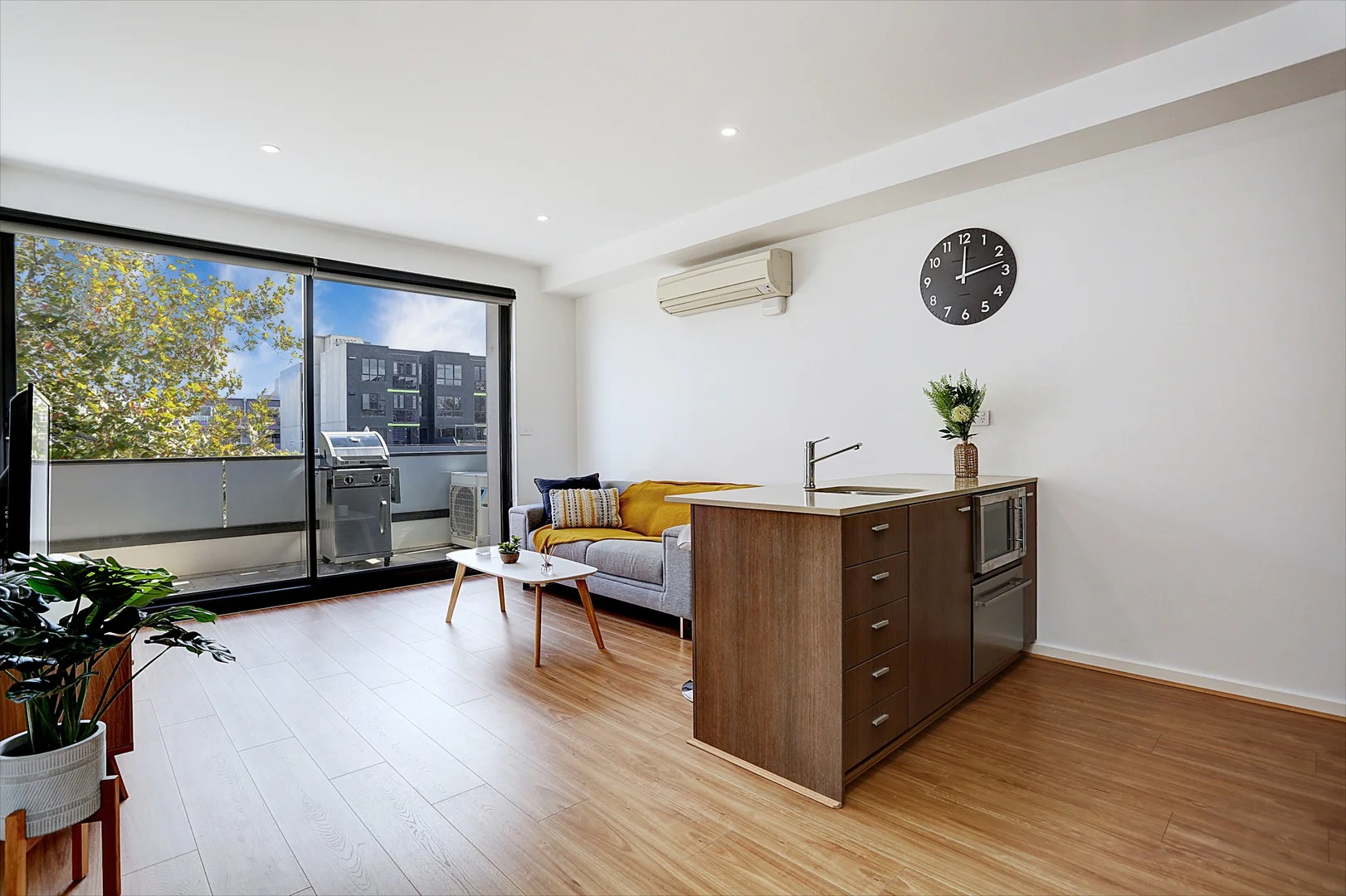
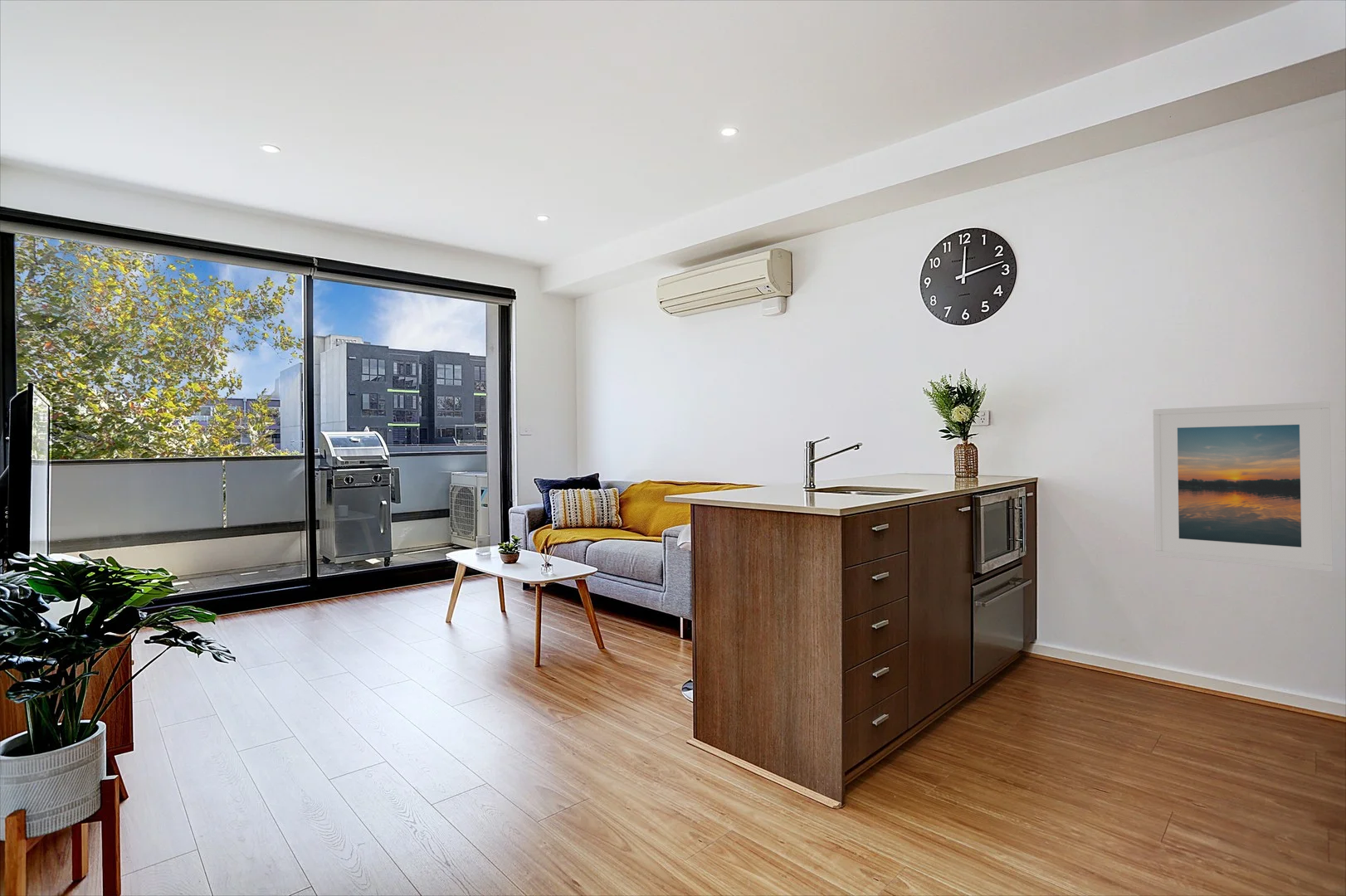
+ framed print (1236, 484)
